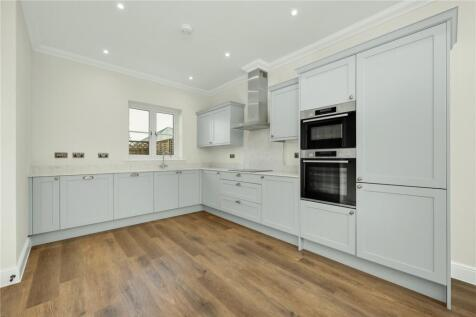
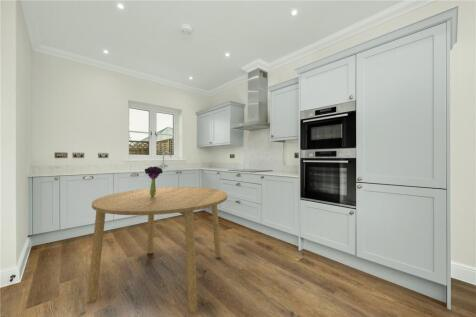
+ bouquet (153, 181)
+ dining table (153, 235)
